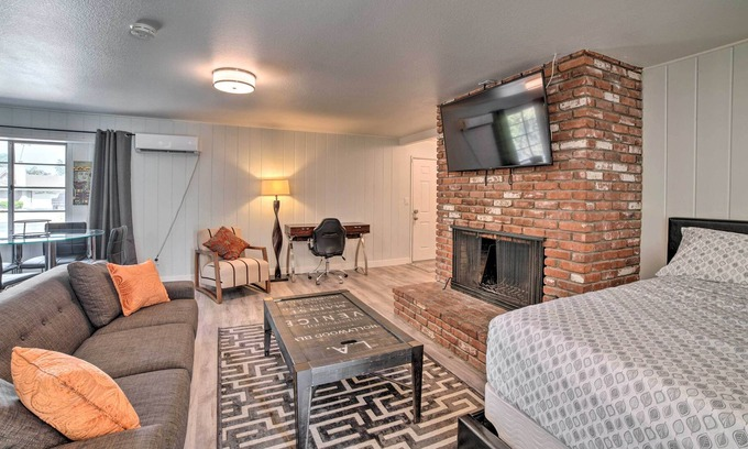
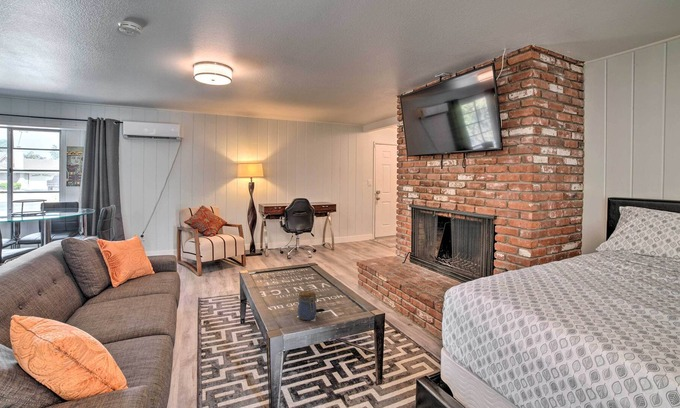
+ jar (307, 305)
